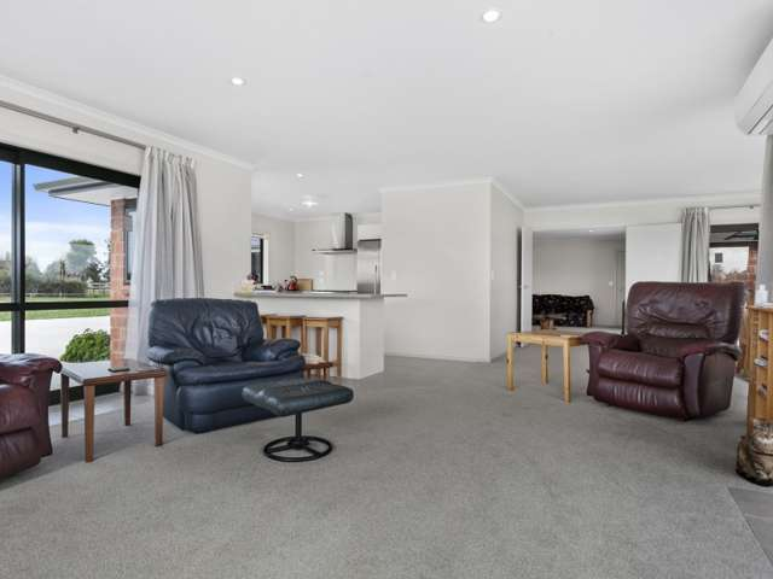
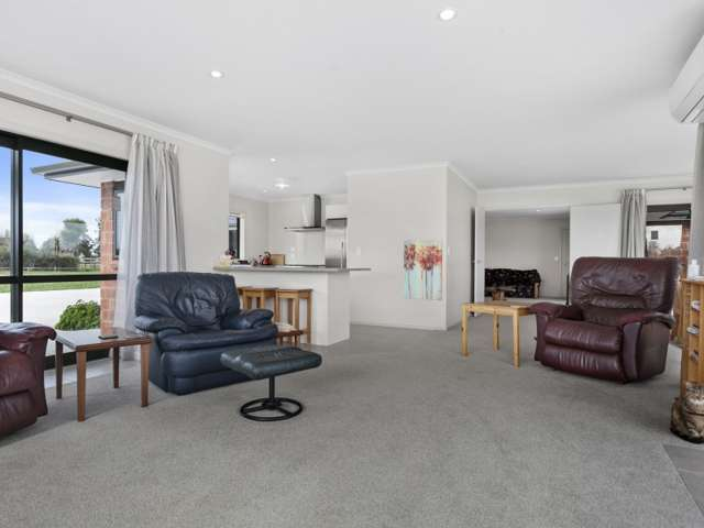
+ wall art (422, 270)
